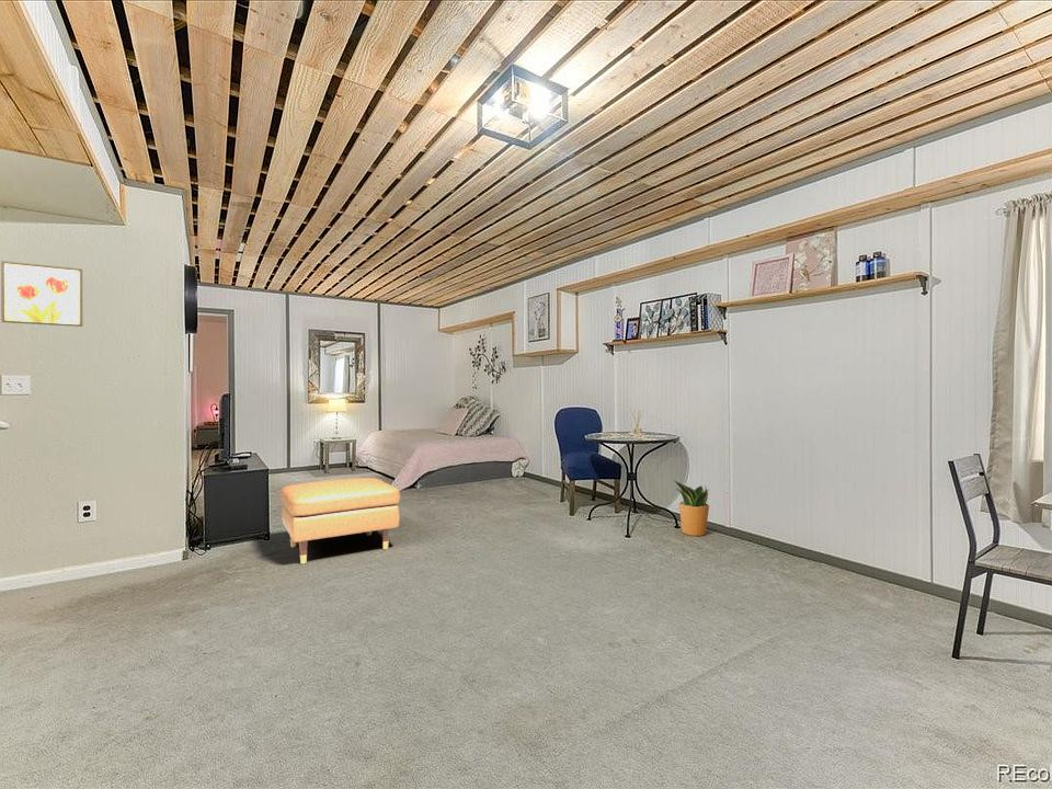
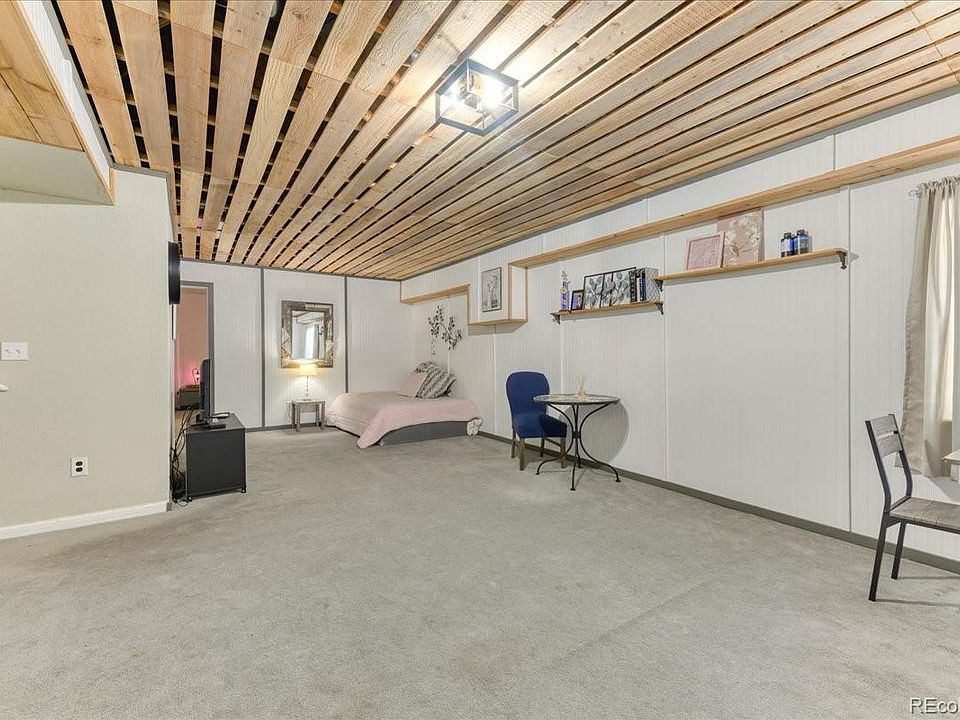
- wall art (43, 295)
- ottoman (340, 515)
- potted plant (691, 508)
